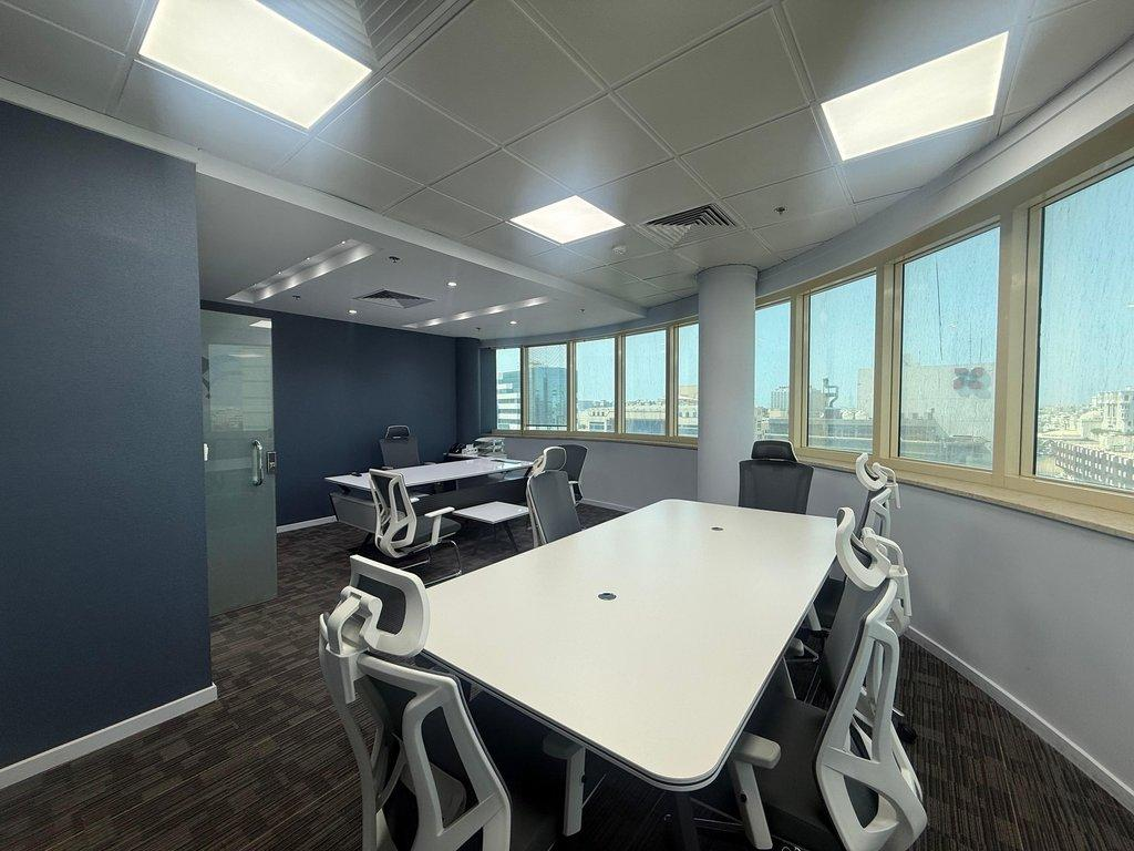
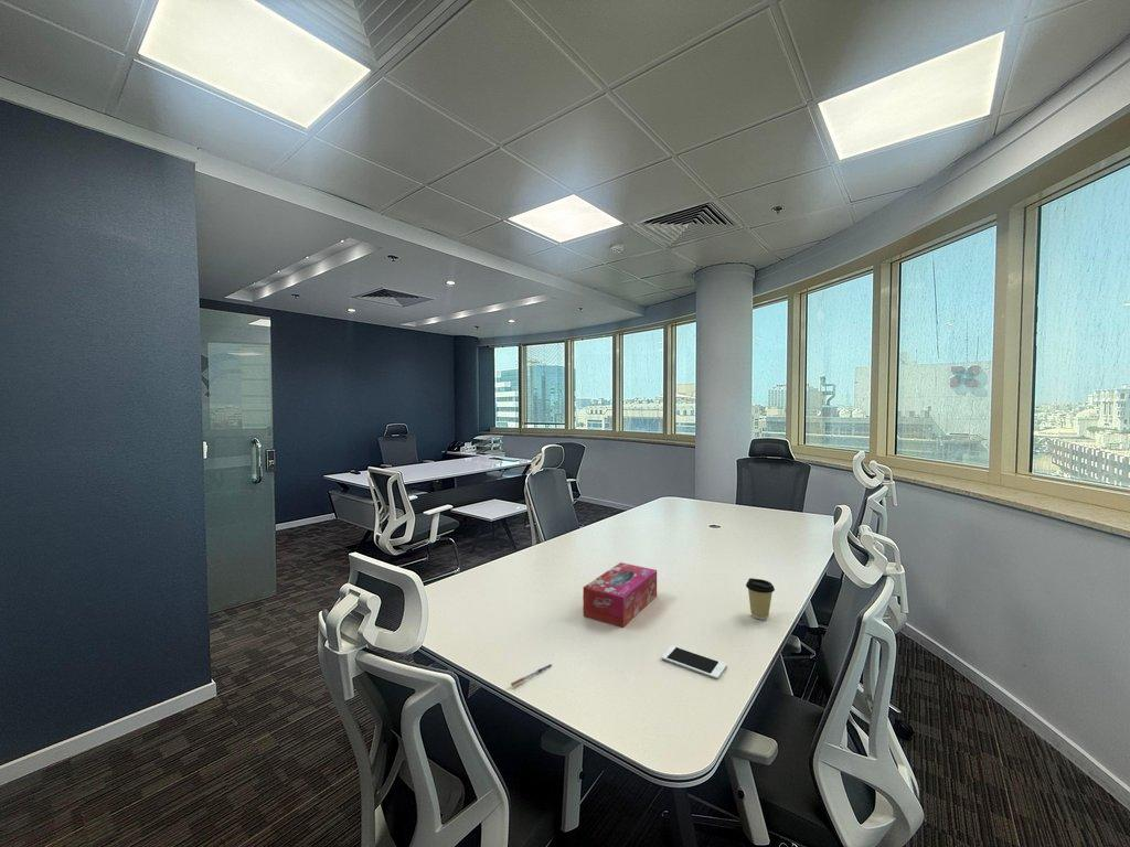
+ coffee cup (759, 599)
+ tissue box (621, 591)
+ pen (532, 674)
+ cell phone (693, 661)
